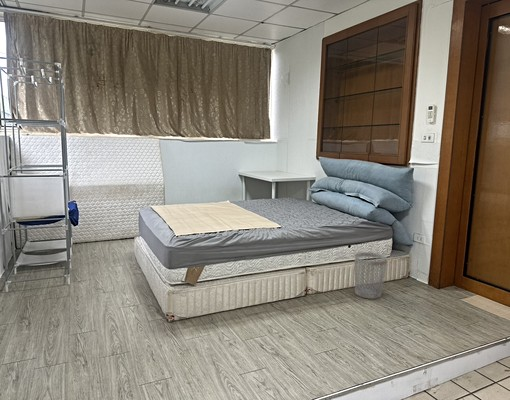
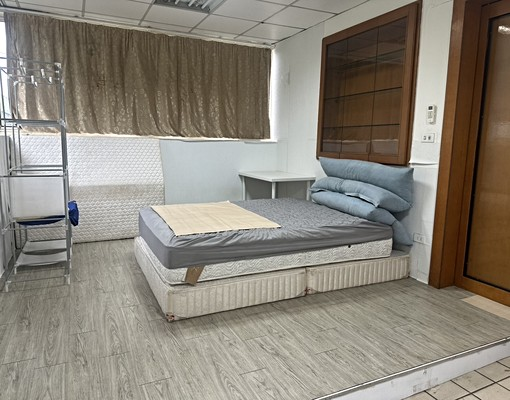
- wastebasket (369, 275)
